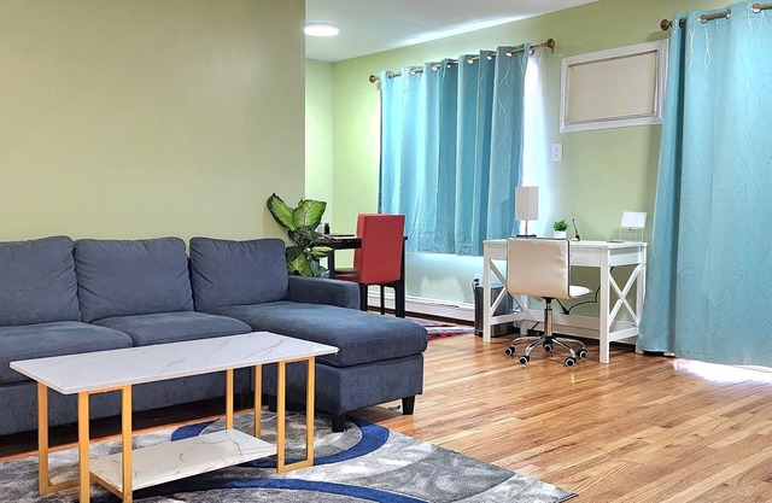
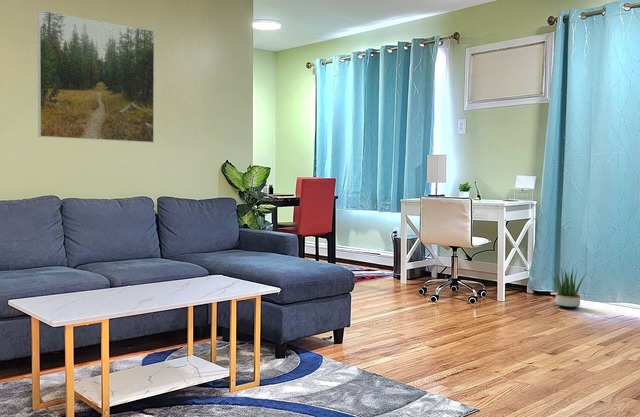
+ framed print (99, 80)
+ potted plant (568, 287)
